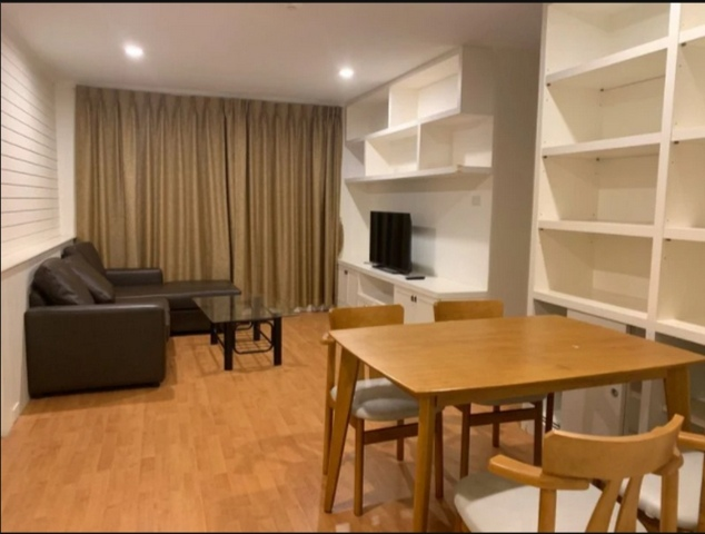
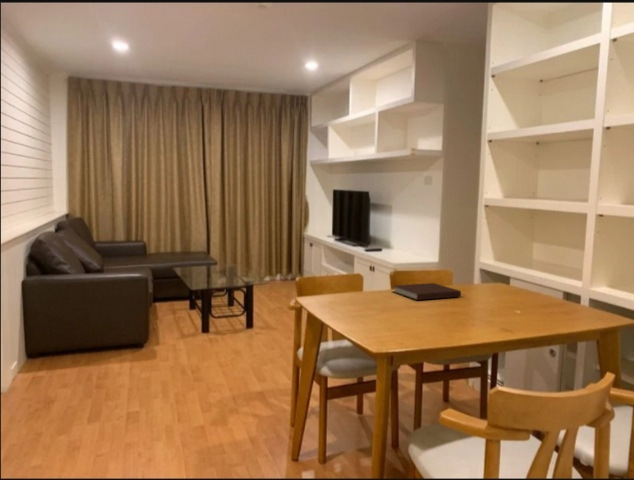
+ notebook (425, 291)
